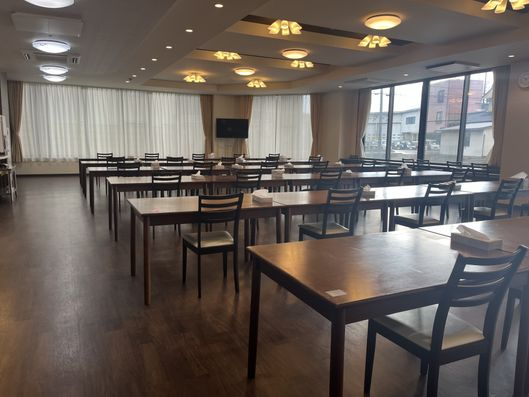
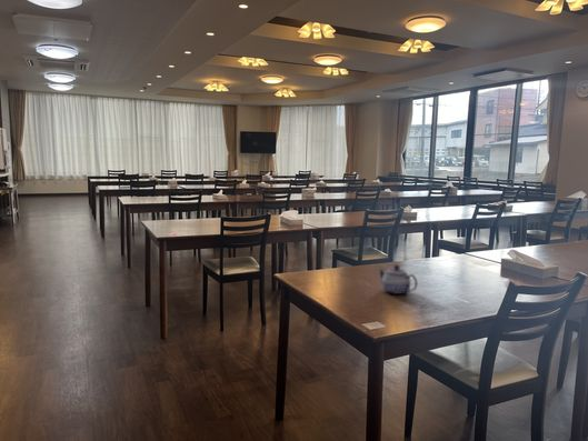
+ teapot (397, 278)
